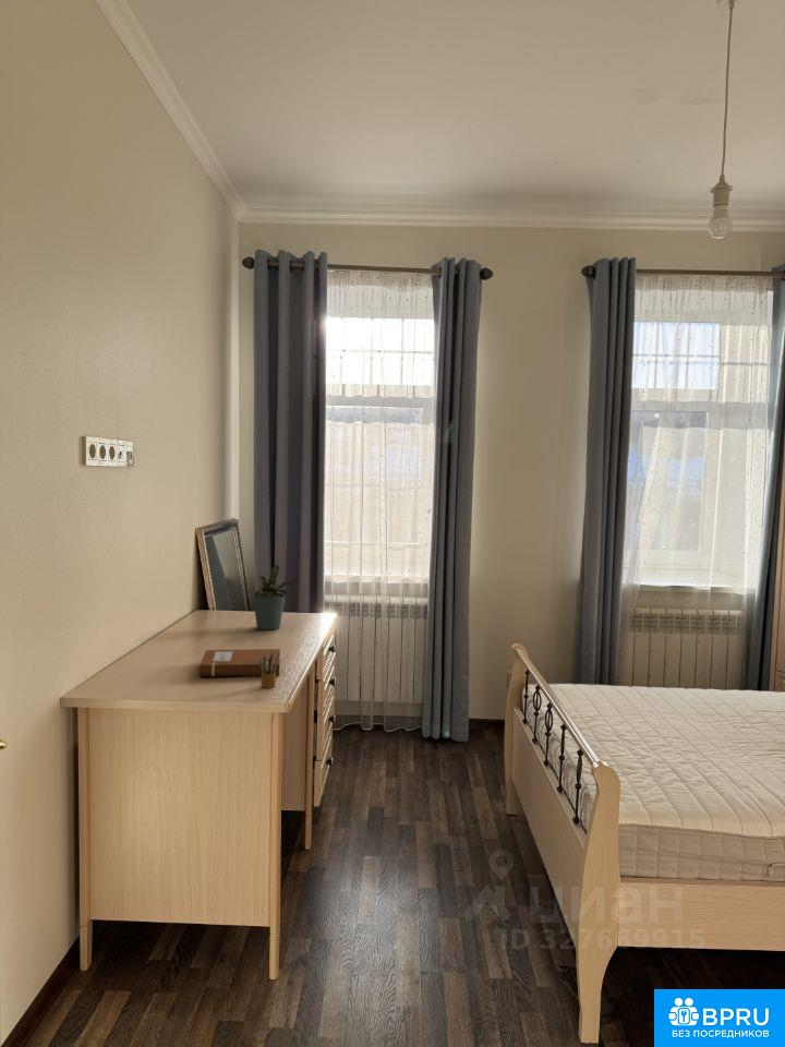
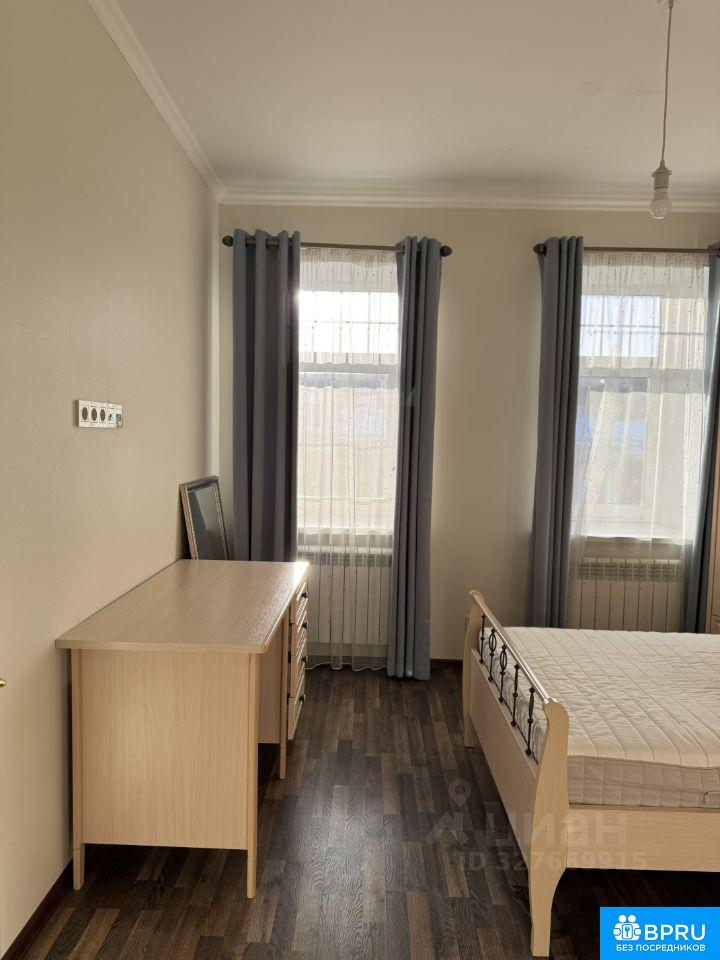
- notebook (239, 662)
- pencil box (268, 669)
- potted plant (275, 595)
